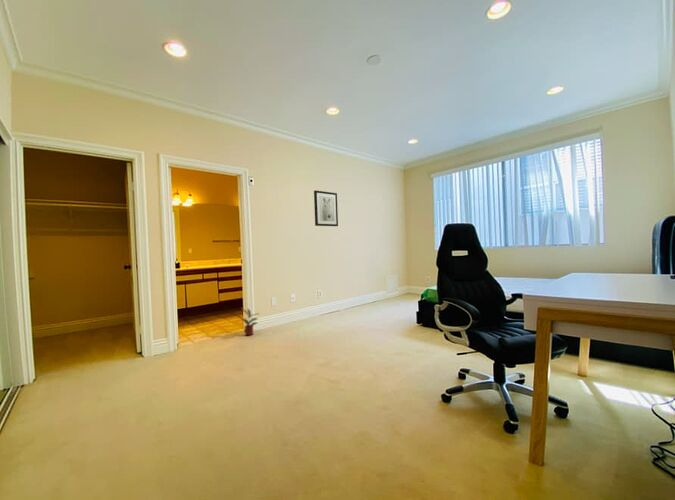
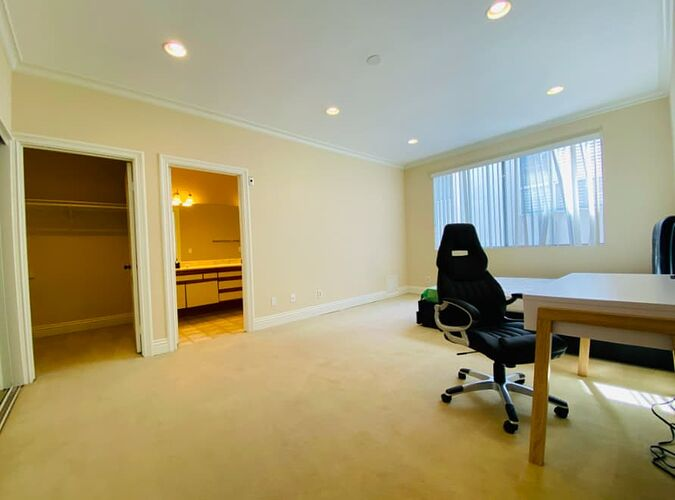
- wall art (326, 209)
- potted plant (250, 321)
